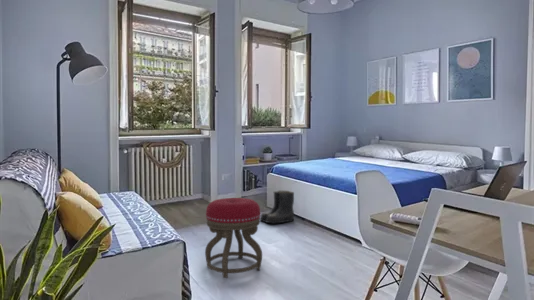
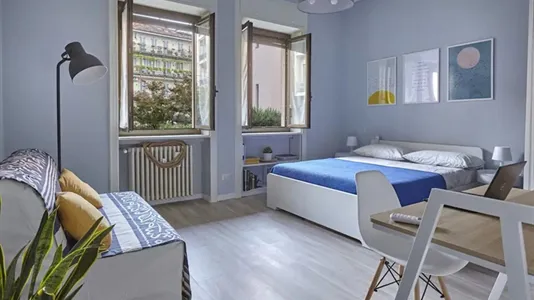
- boots (277, 205)
- stool (232, 234)
